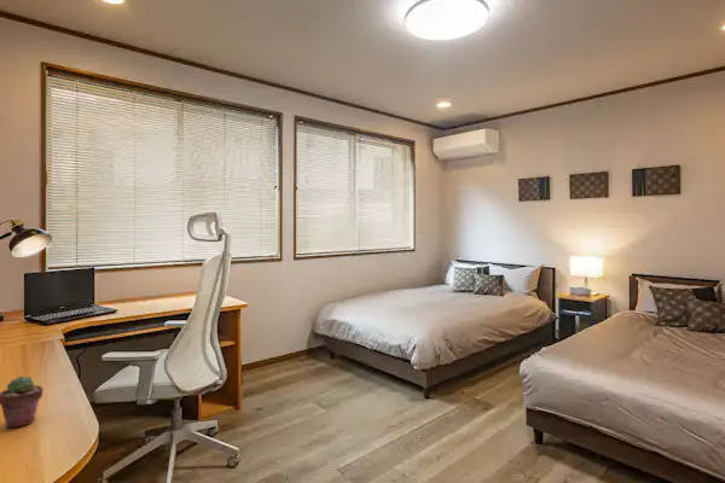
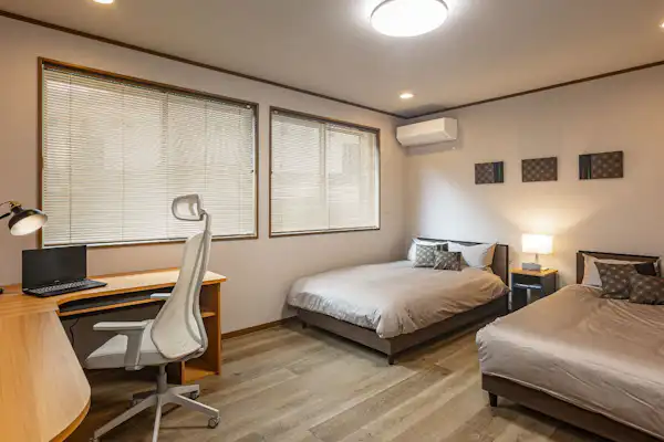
- potted succulent (21, 400)
